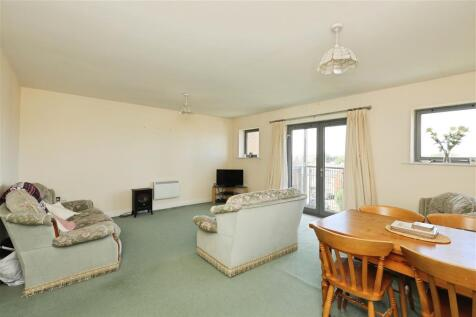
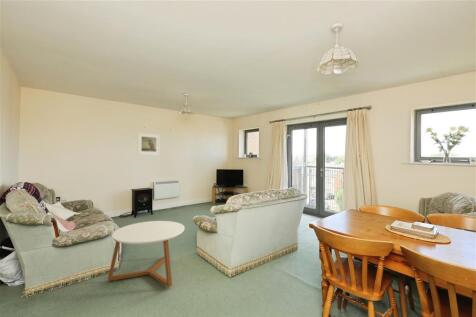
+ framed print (149, 144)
+ coffee table (148, 243)
